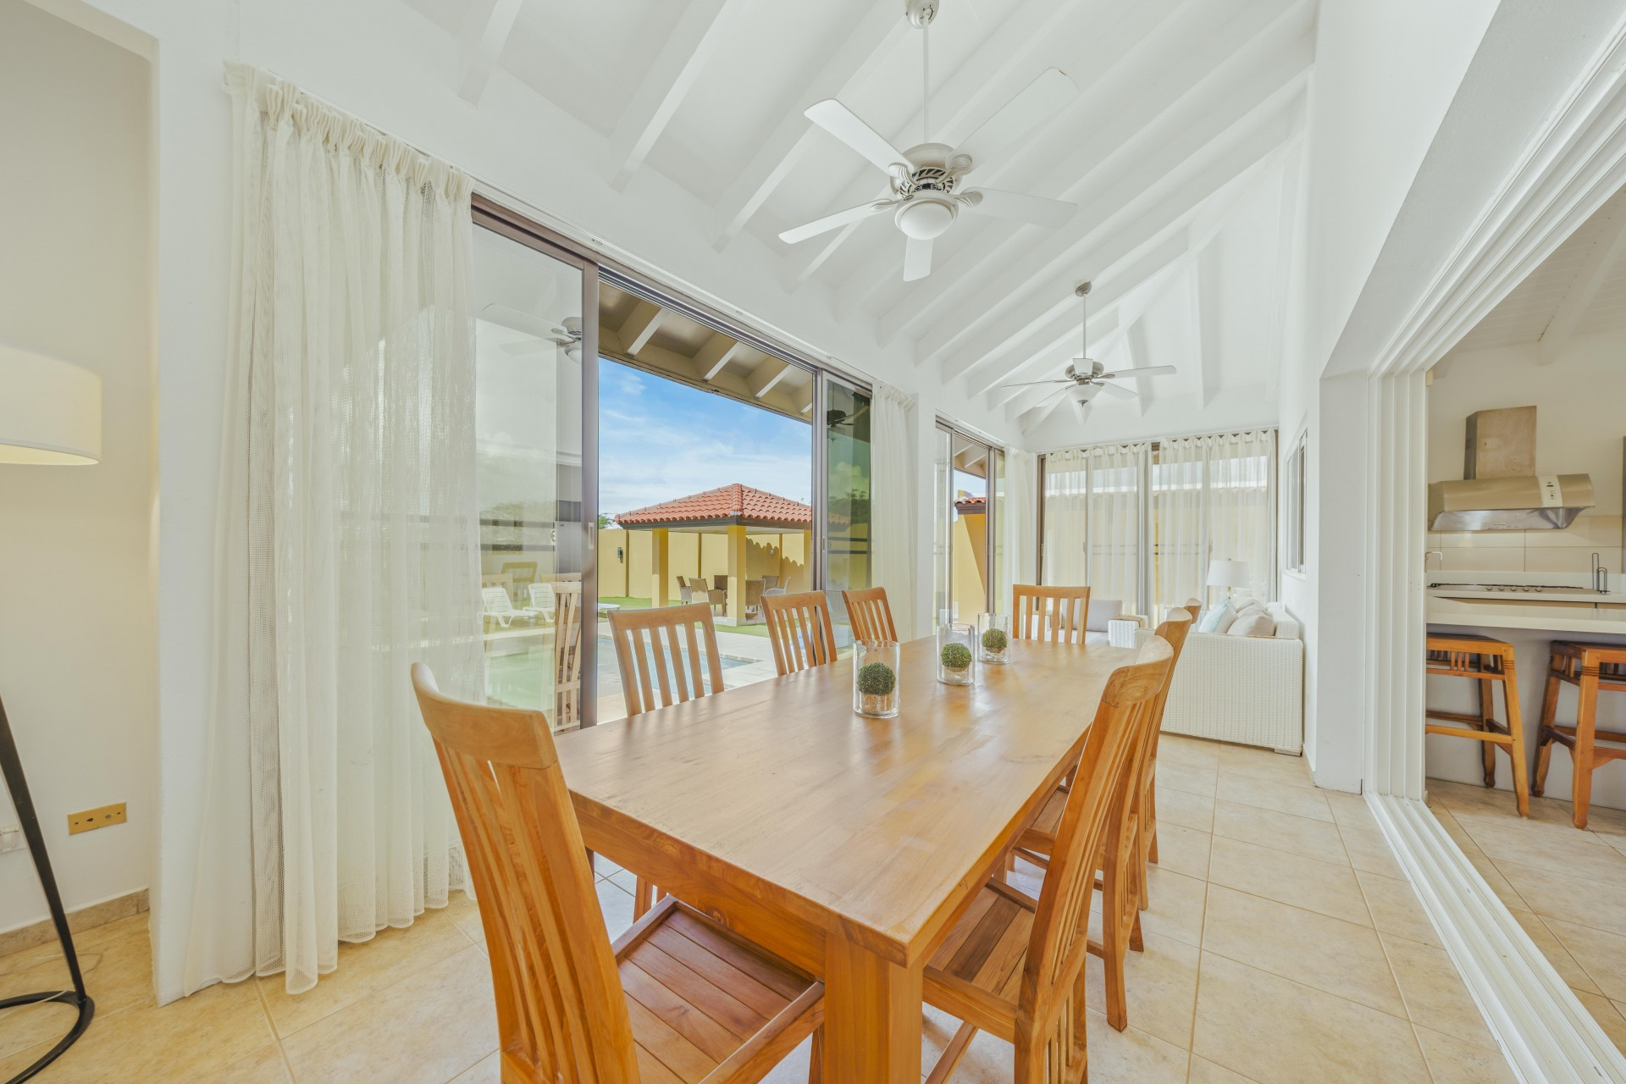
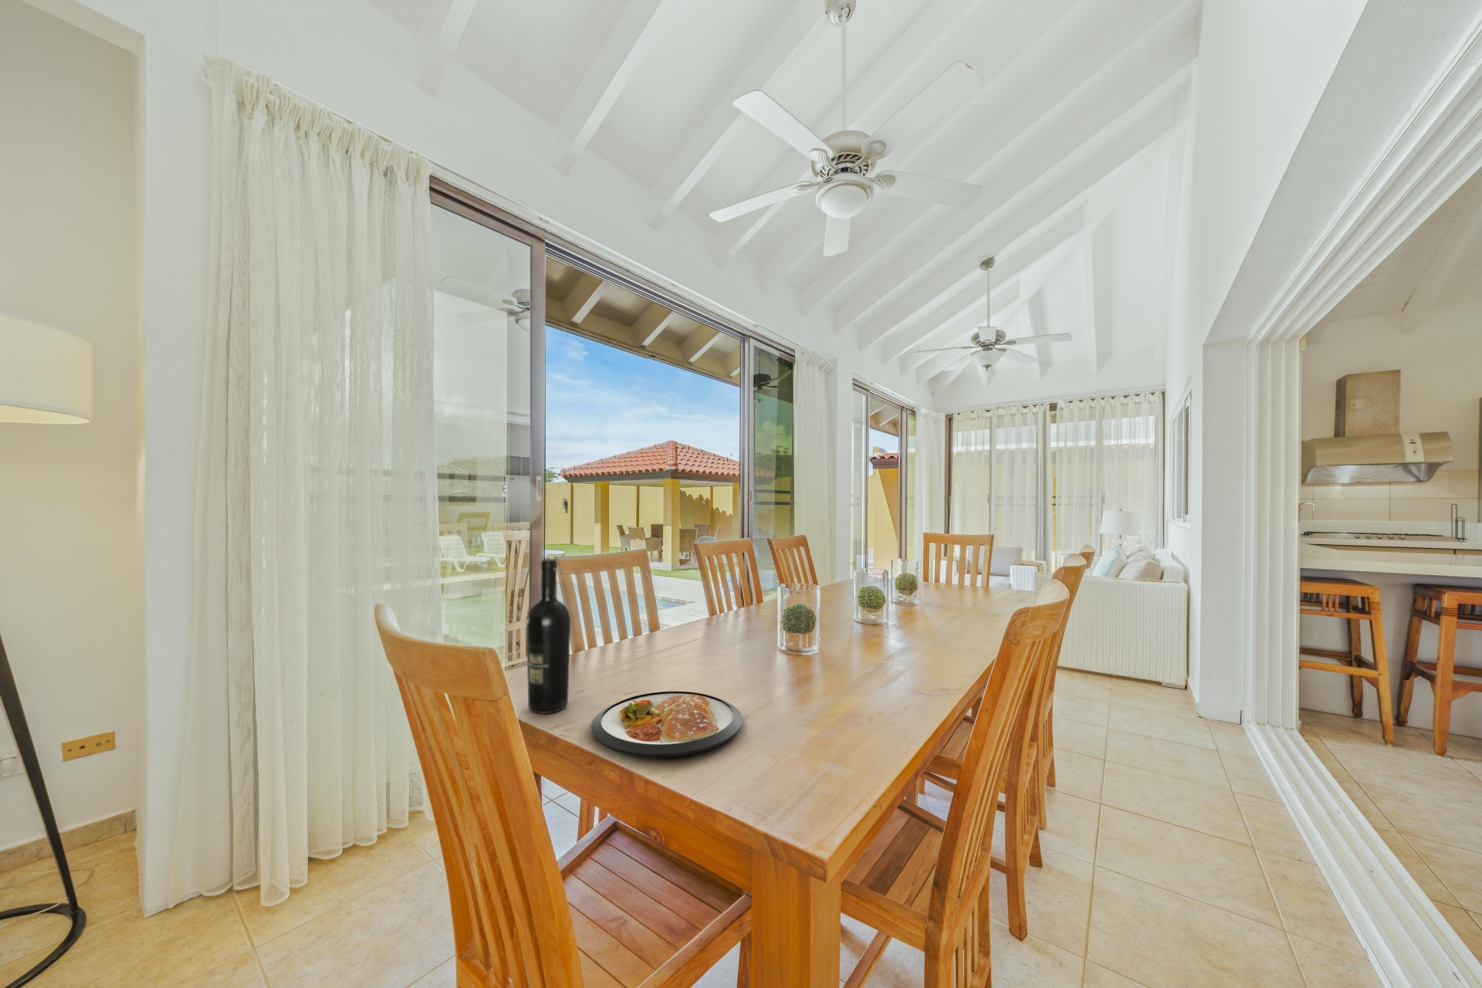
+ wine bottle (548, 633)
+ dish (668, 716)
